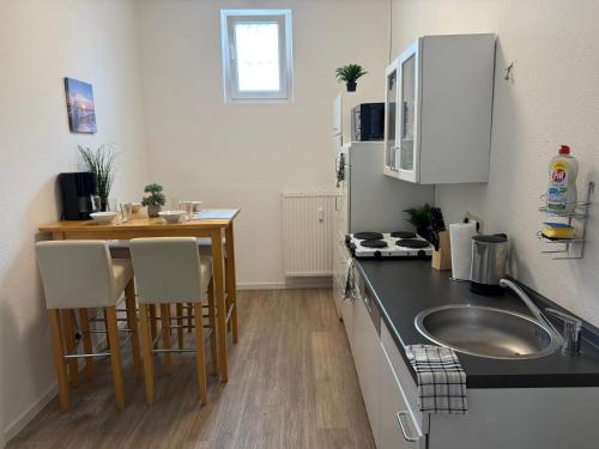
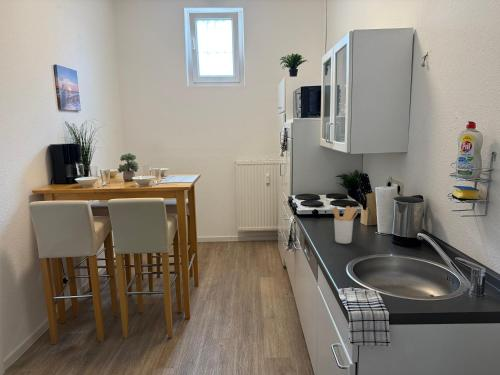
+ utensil holder (345, 223)
